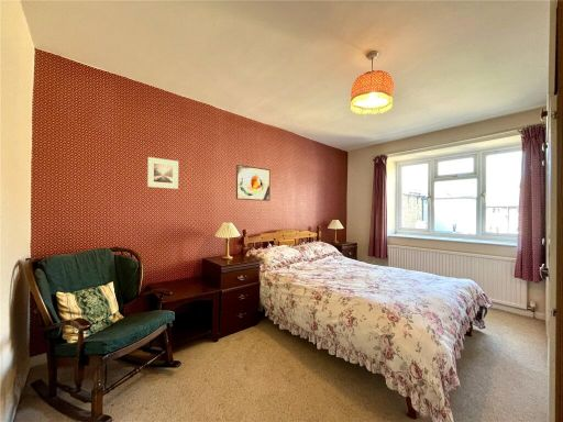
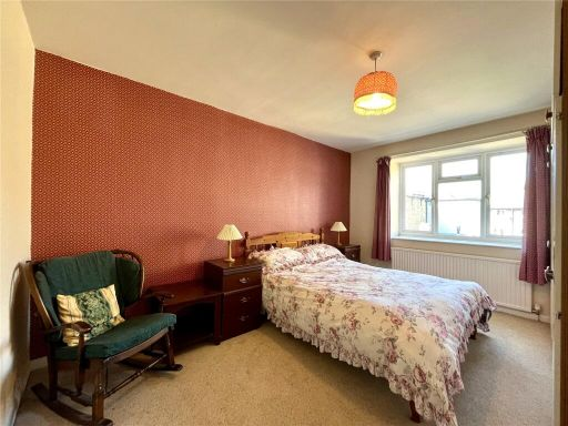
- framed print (163, 173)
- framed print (254, 184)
